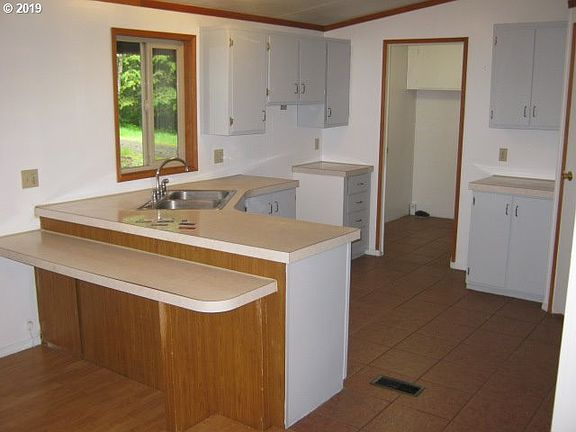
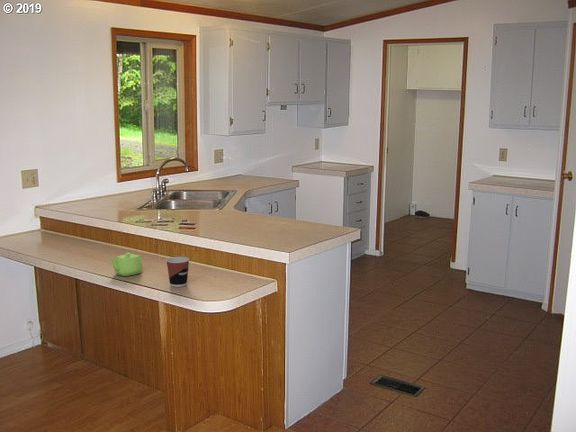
+ cup (178, 272)
+ teapot (126, 263)
